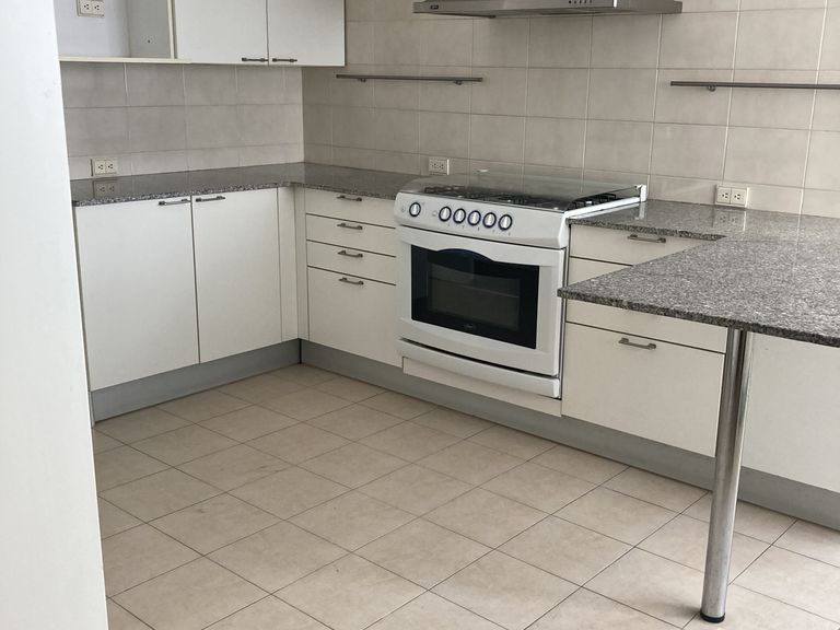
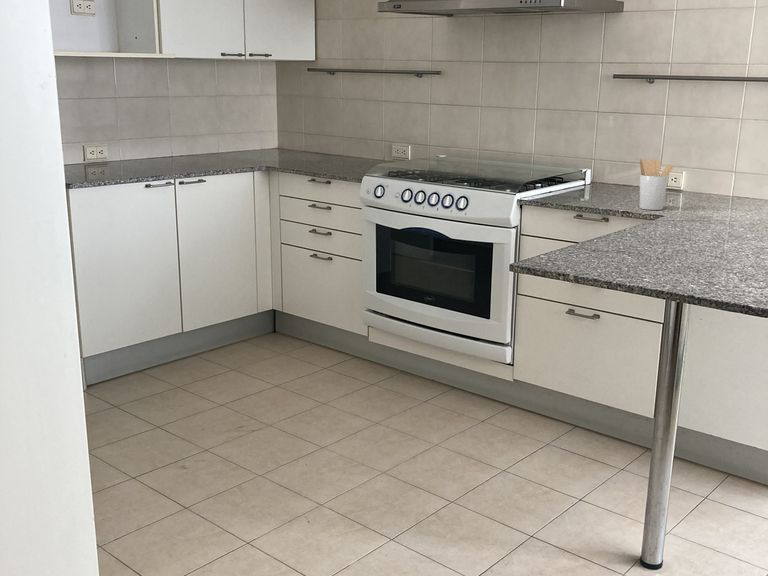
+ utensil holder (651, 182)
